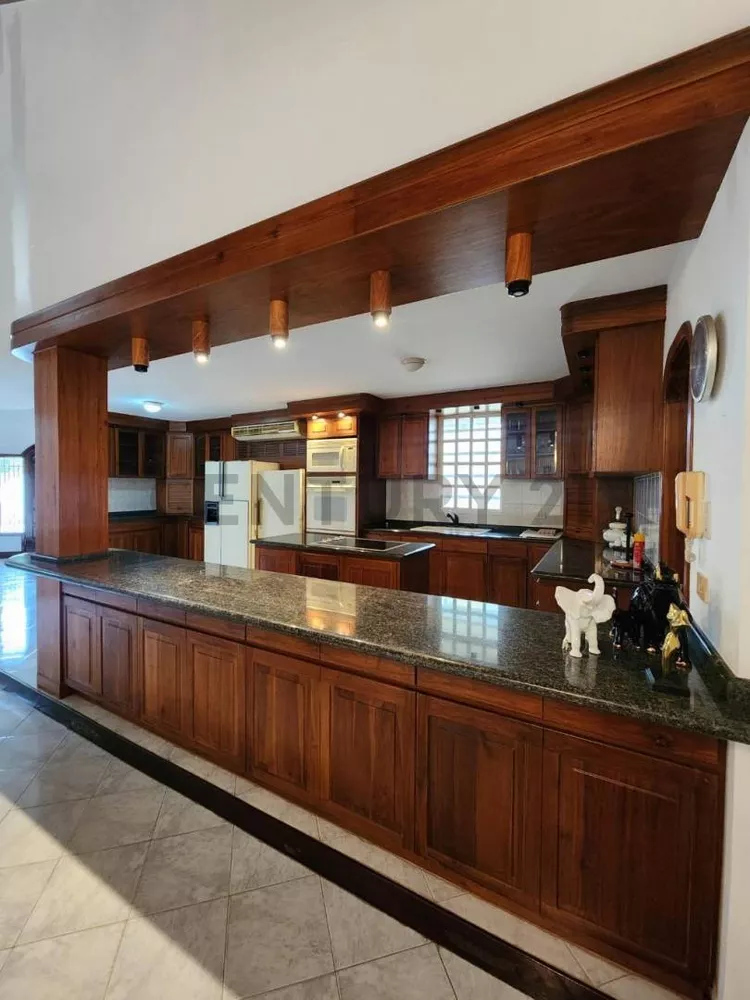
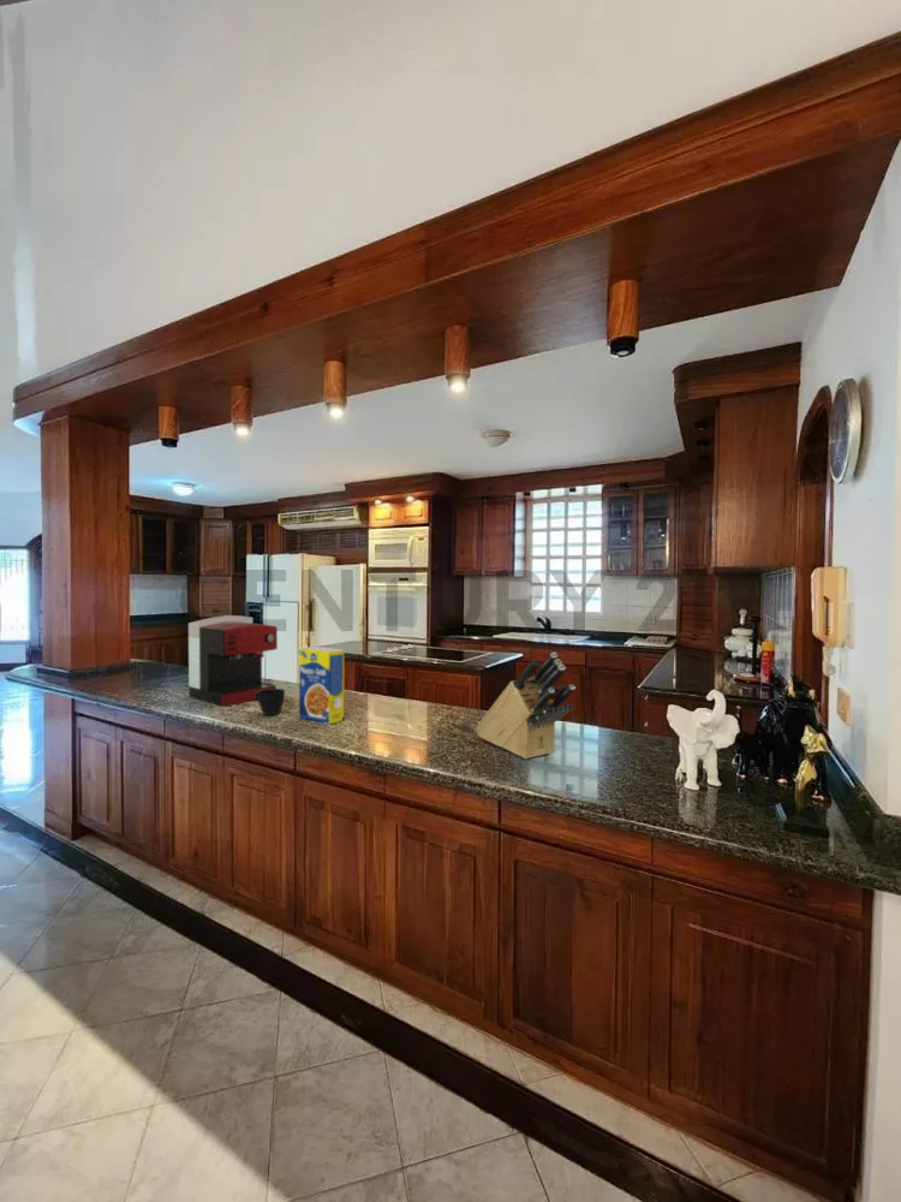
+ knife block (523, 698)
+ coffee maker (238, 656)
+ cup (270, 702)
+ legume (321, 683)
